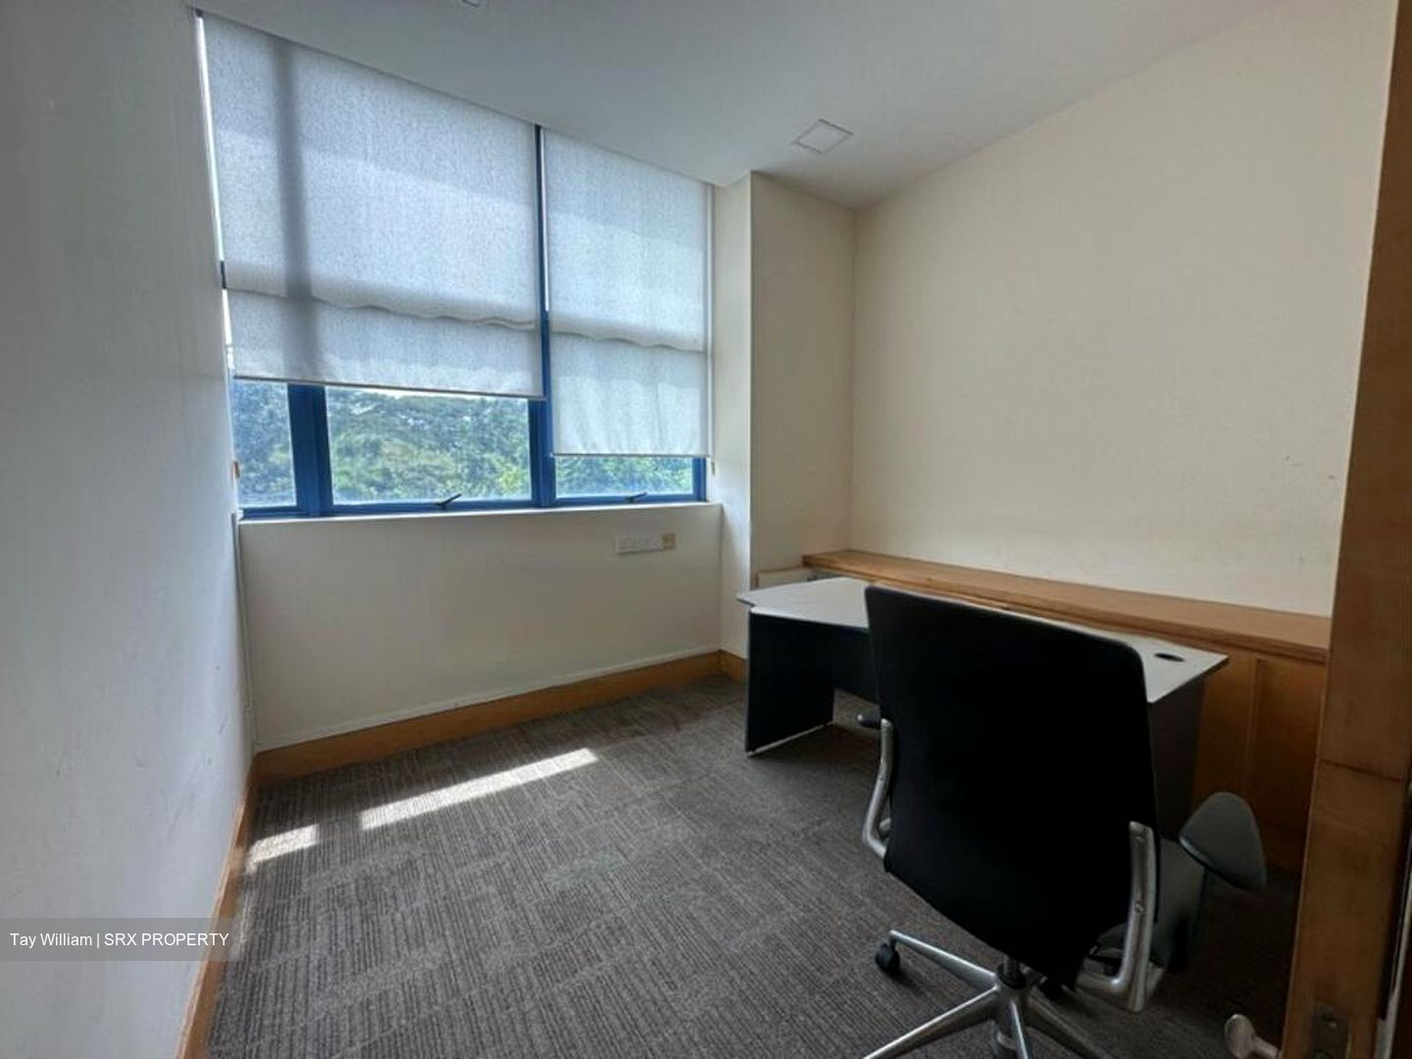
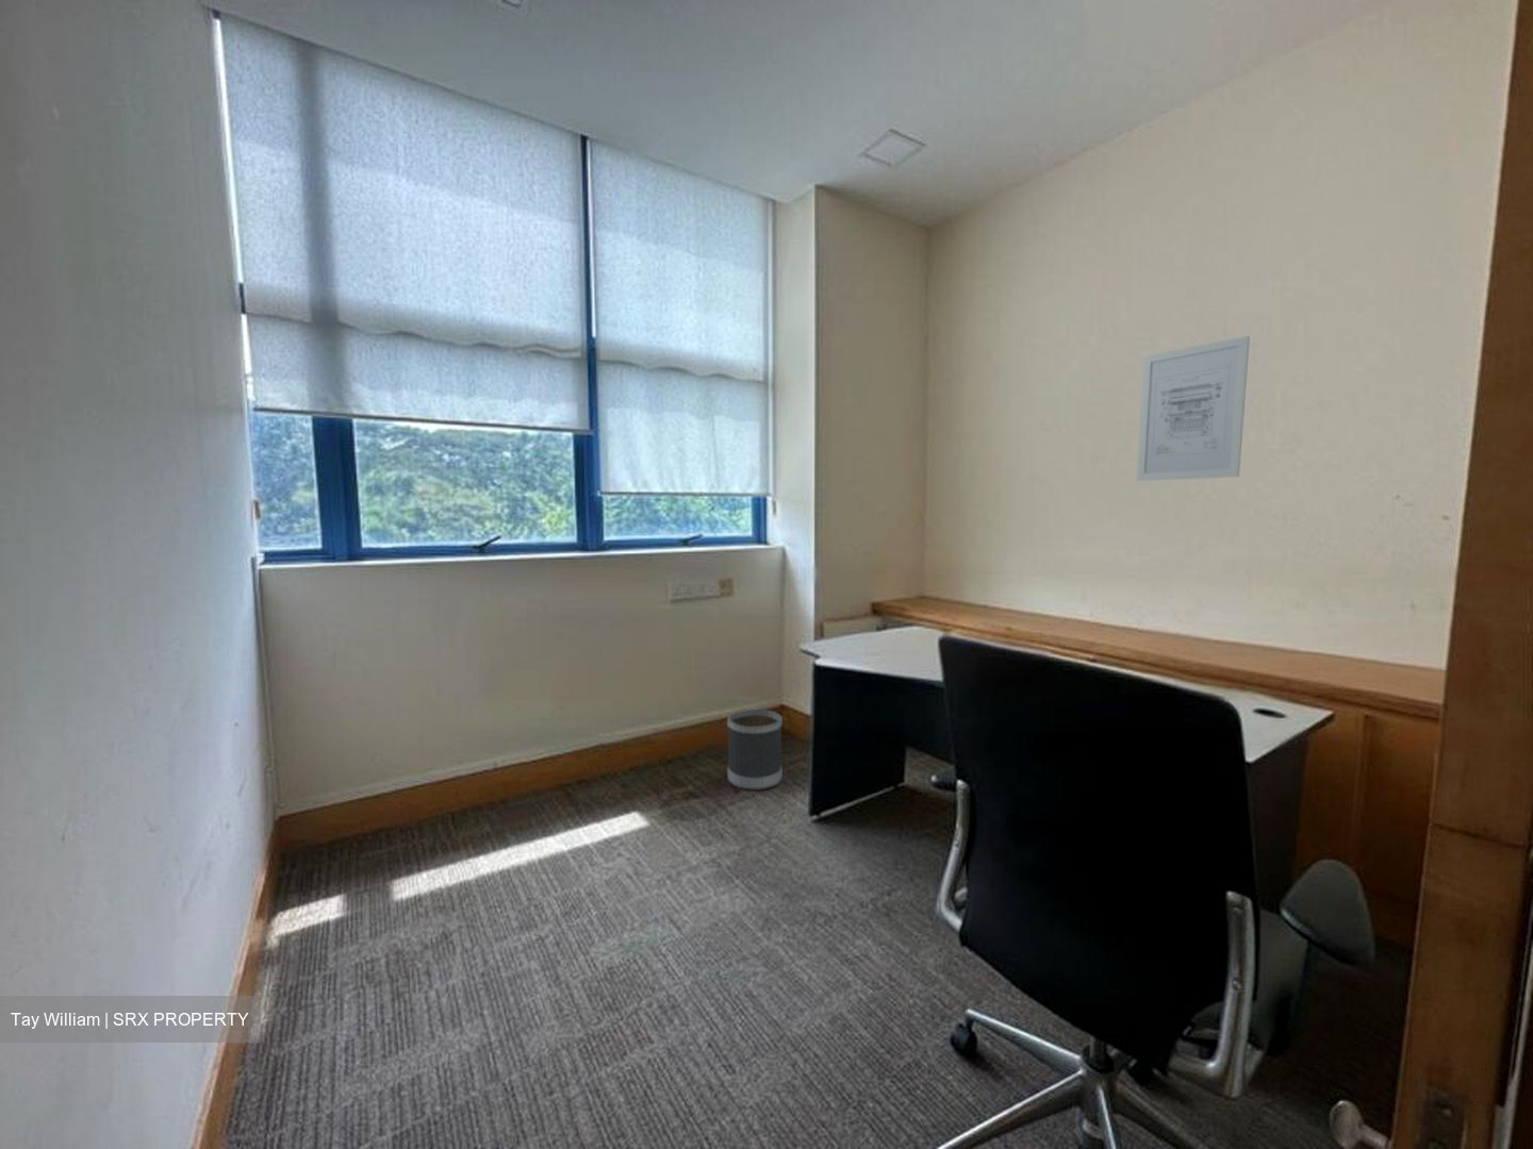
+ wall art (1189, 413)
+ wastebasket (754, 748)
